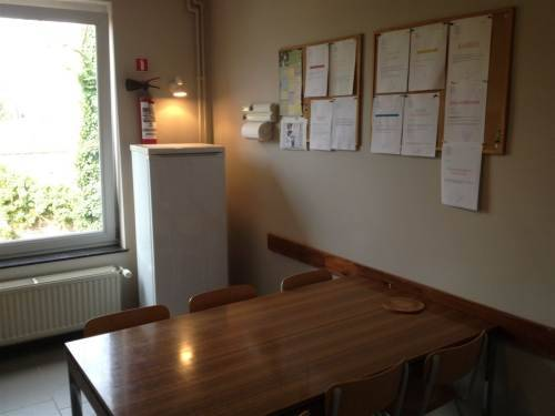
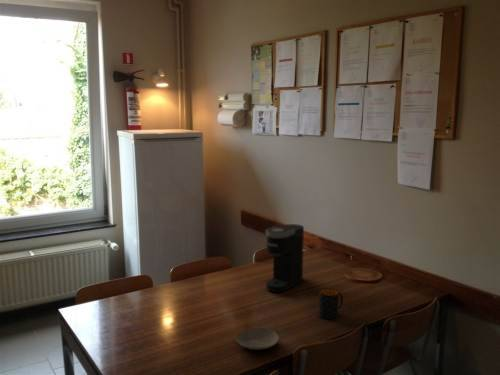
+ coffee maker (284, 255)
+ plate (257, 340)
+ mug (331, 302)
